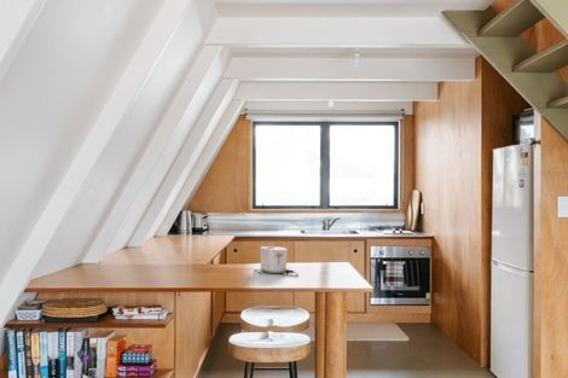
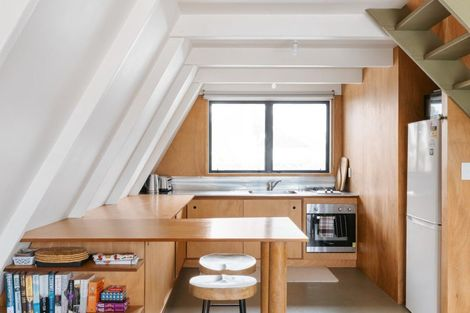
- toaster (274, 261)
